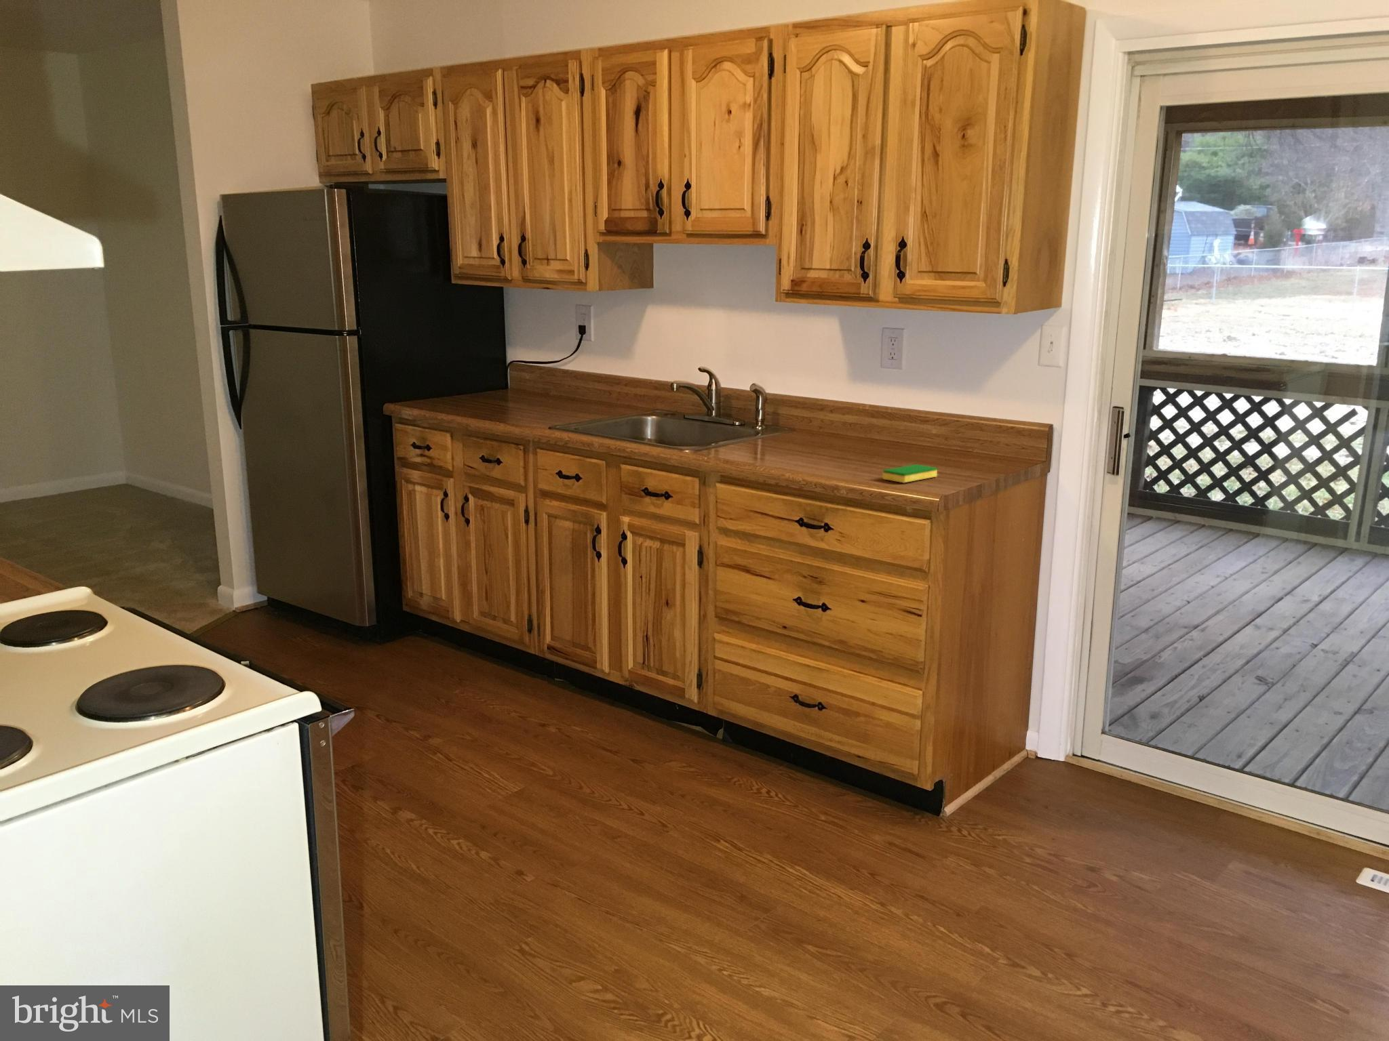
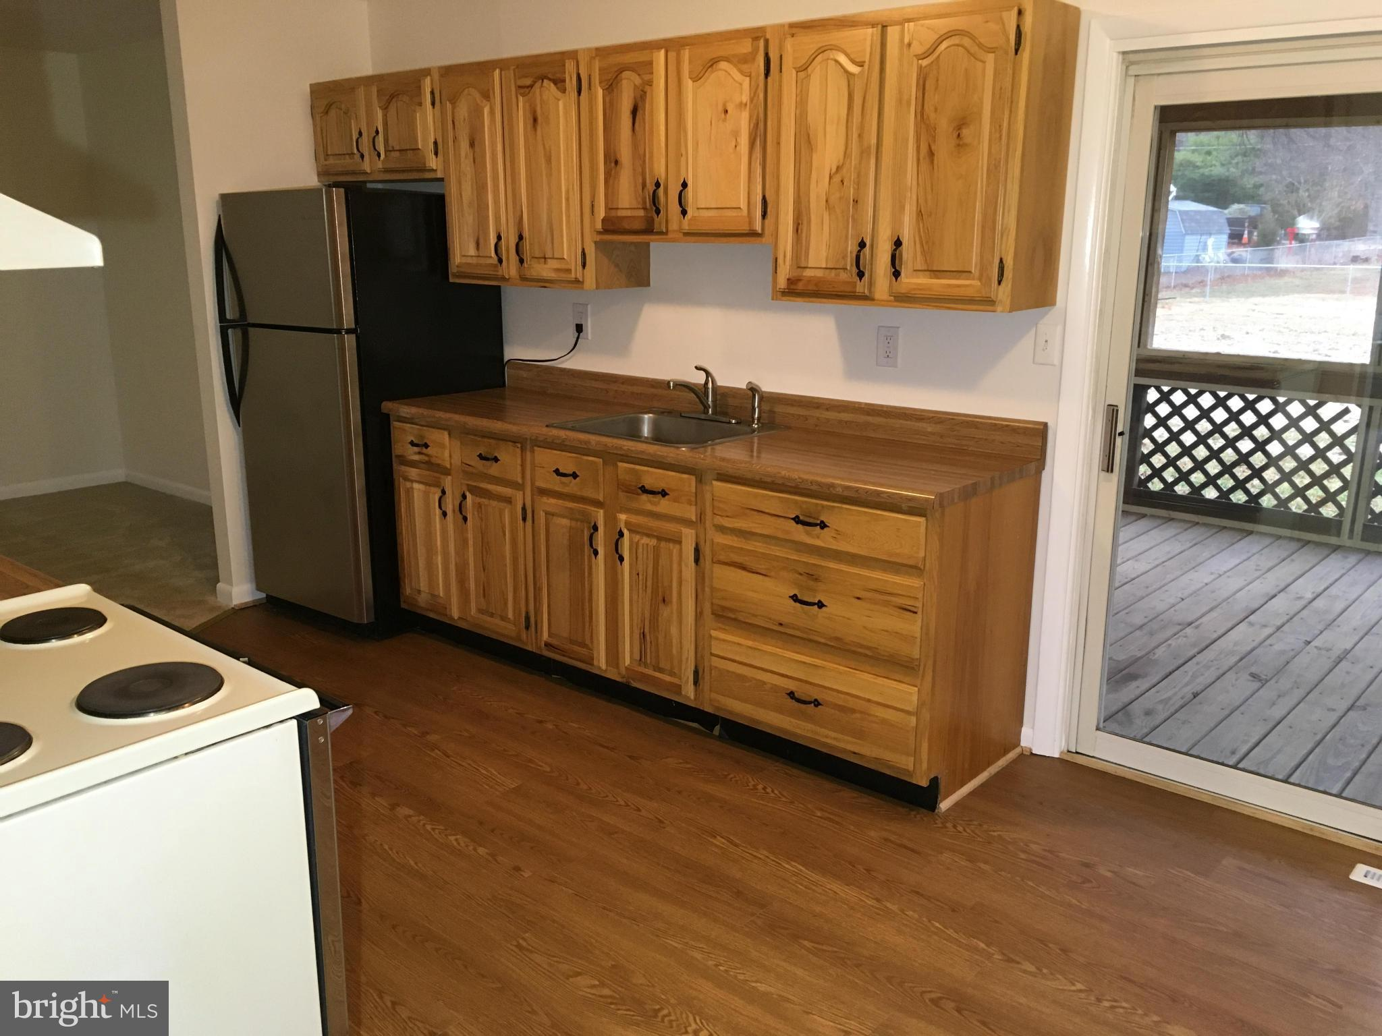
- dish sponge (910, 473)
